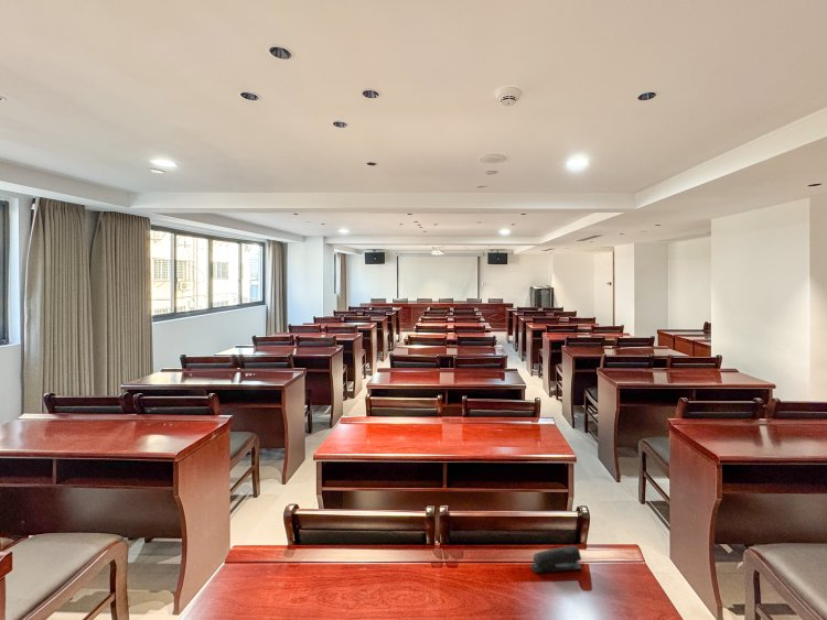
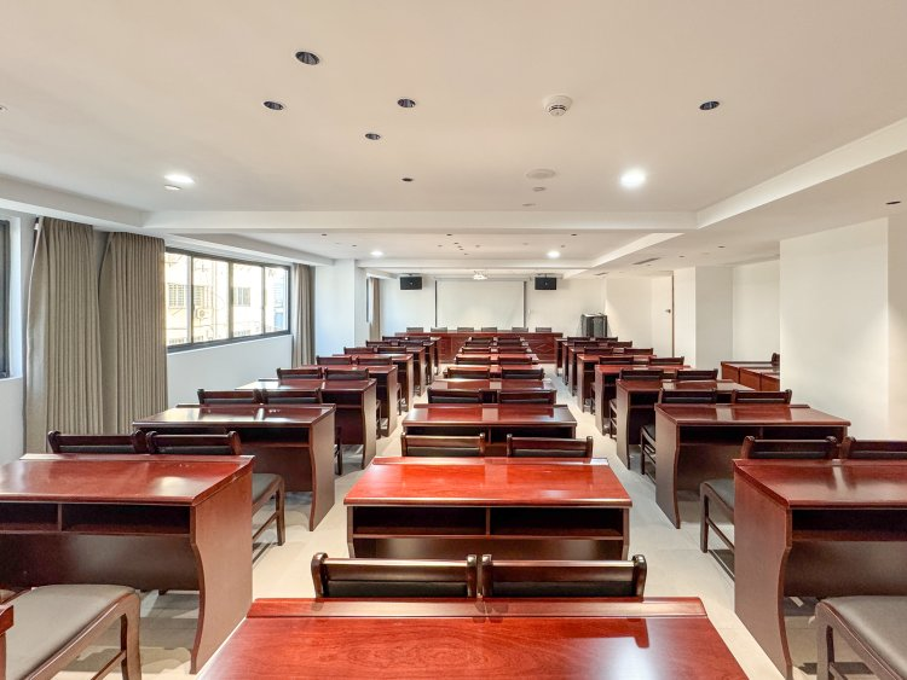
- stapler (556, 557)
